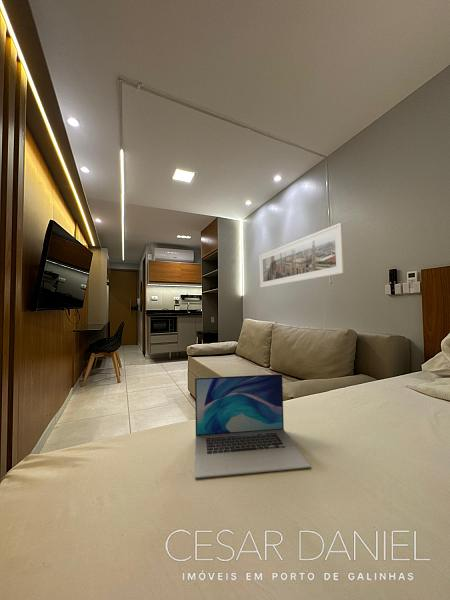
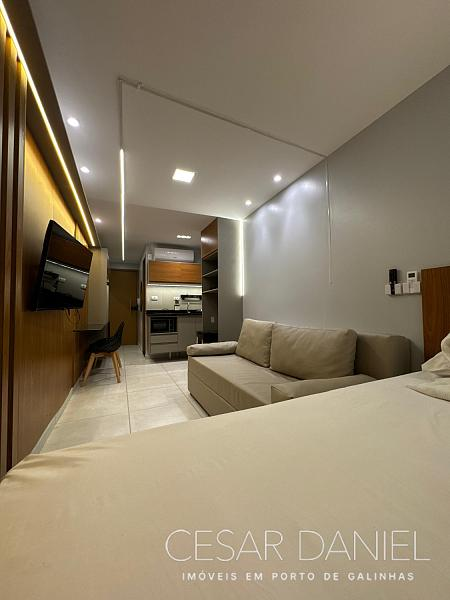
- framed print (292, 262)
- laptop (245, 417)
